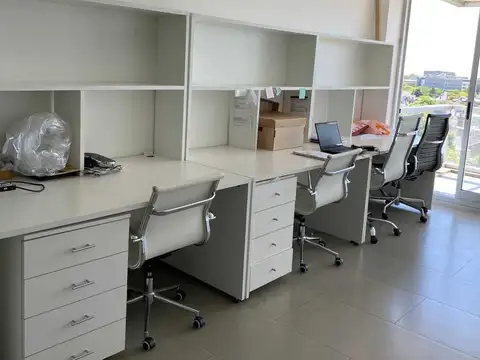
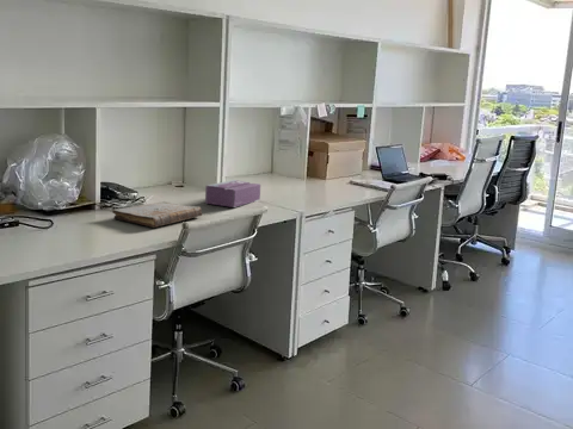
+ book (158, 212)
+ tissue box (233, 192)
